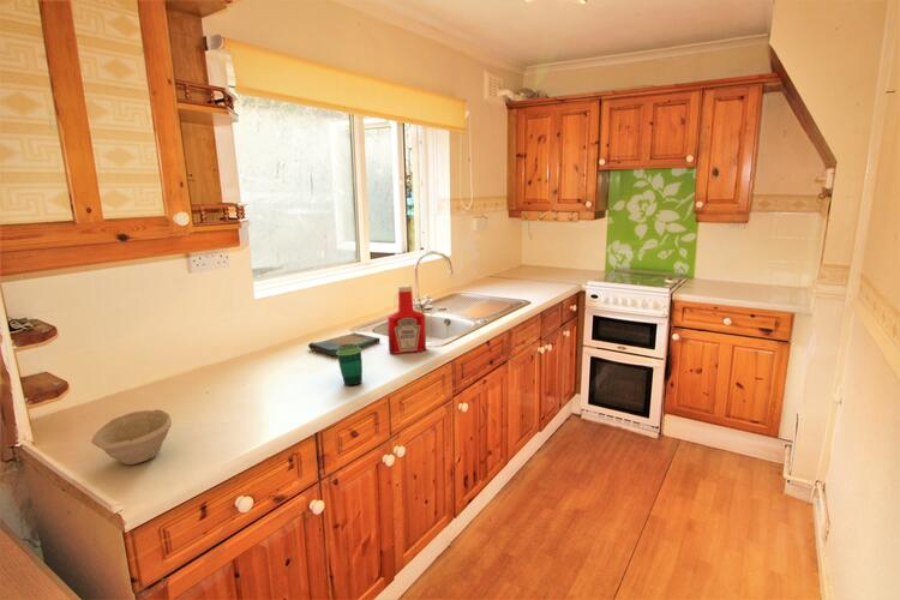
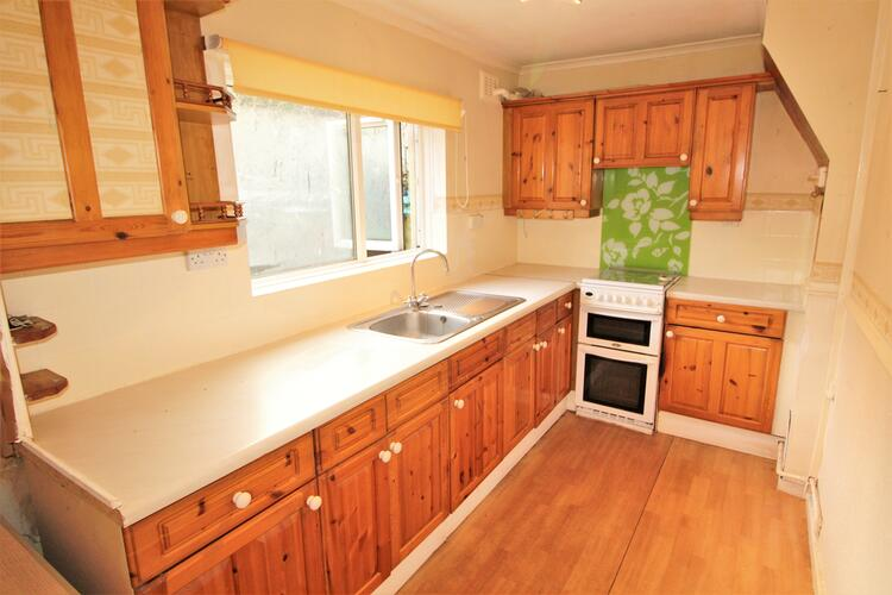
- dish towel (344, 342)
- soap bottle (406, 318)
- cup (349, 364)
- bowl (136, 440)
